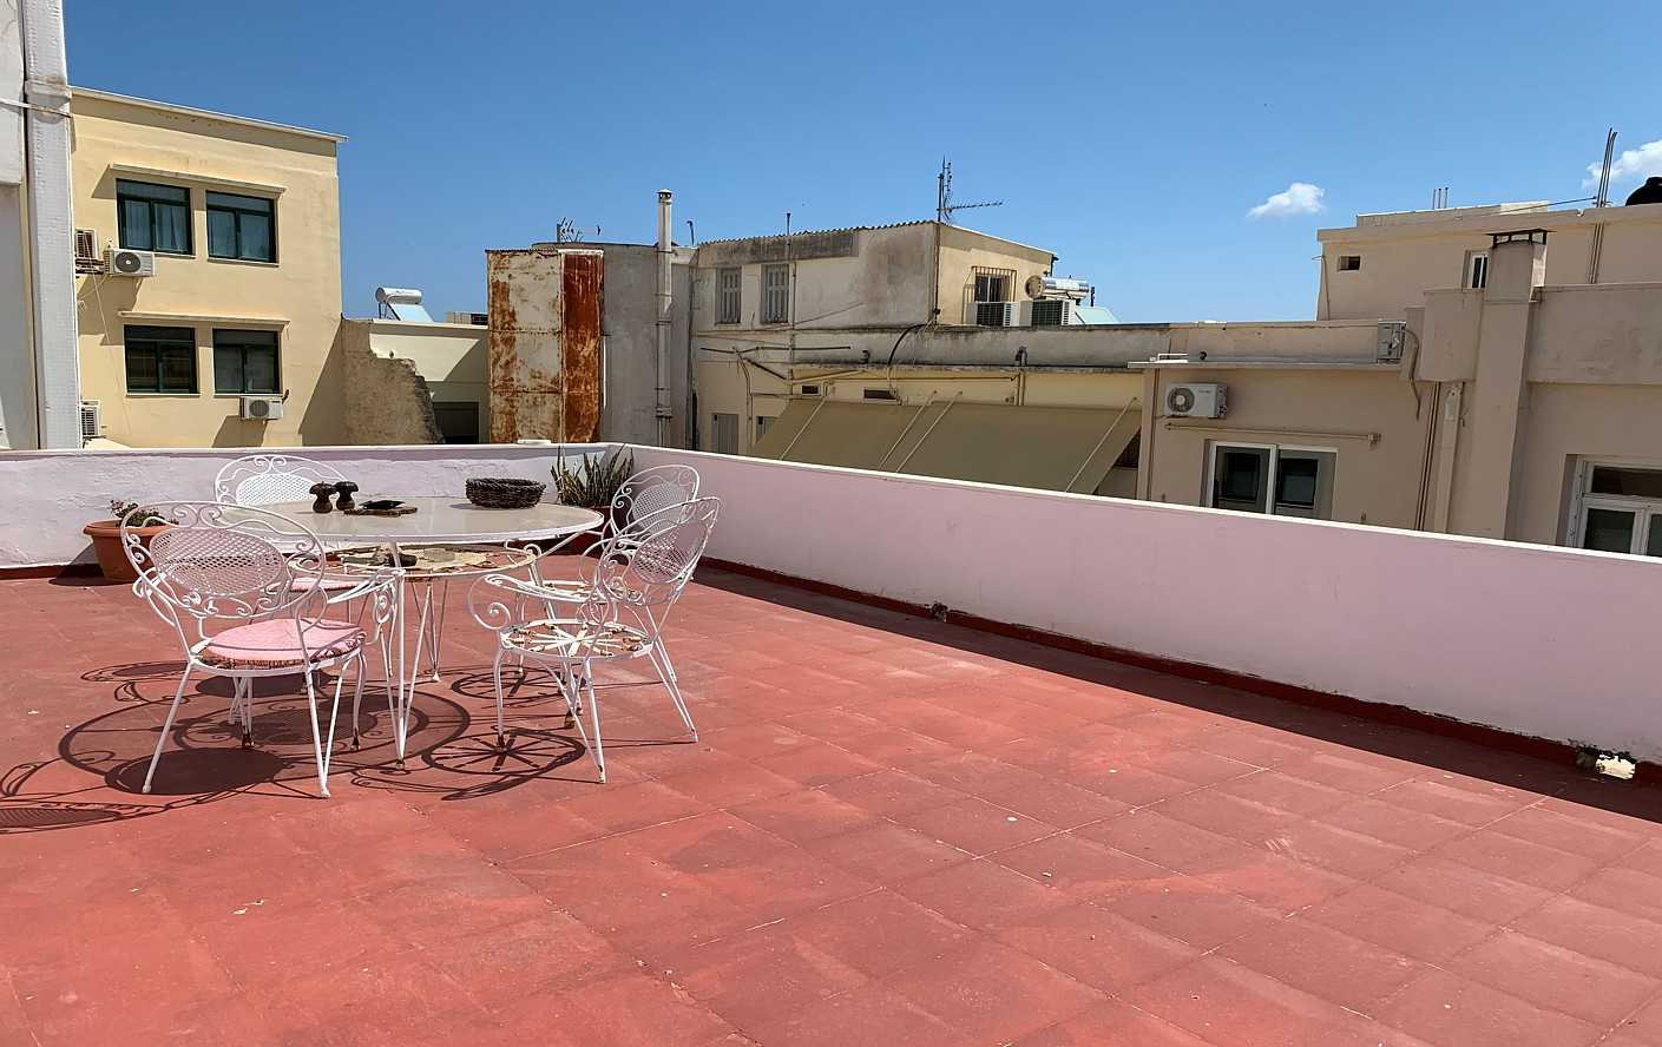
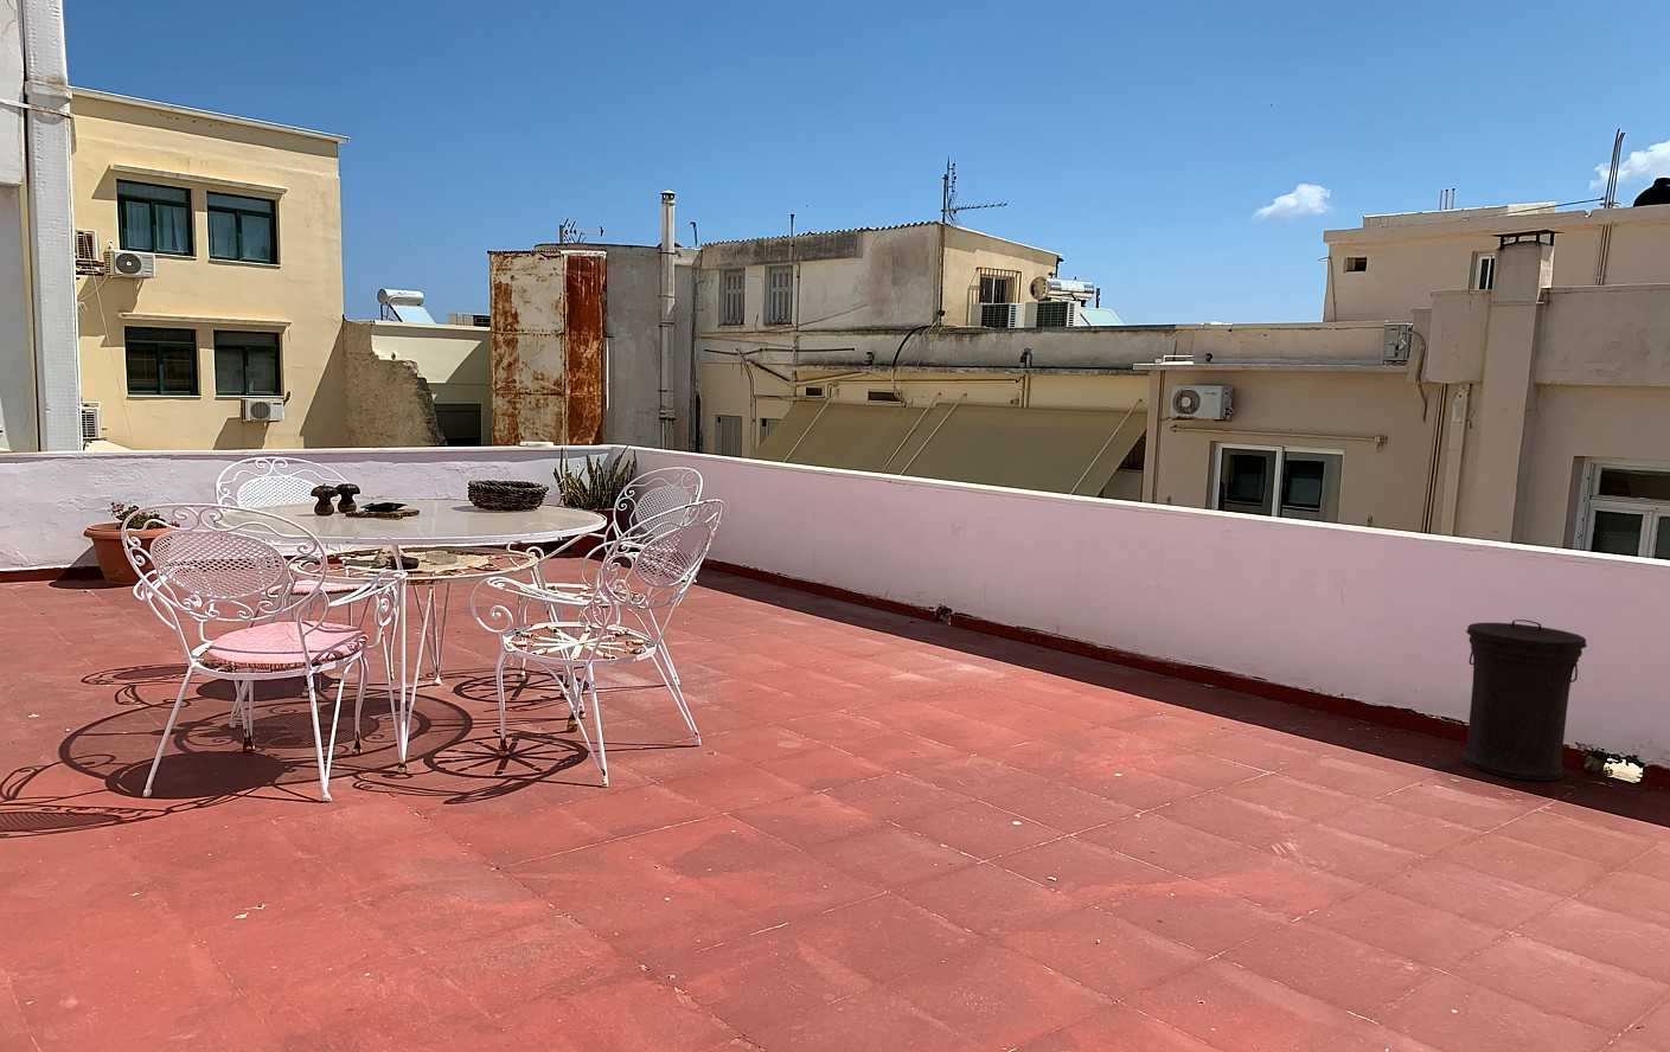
+ trash can (1519, 693)
